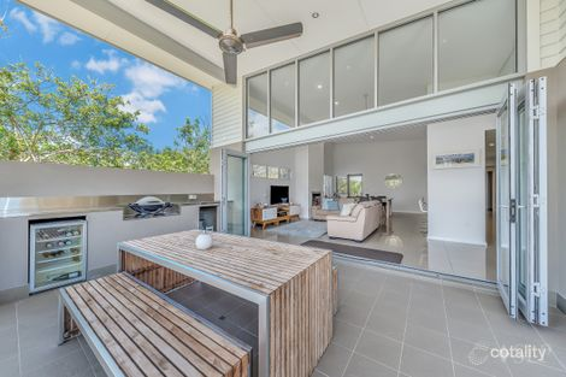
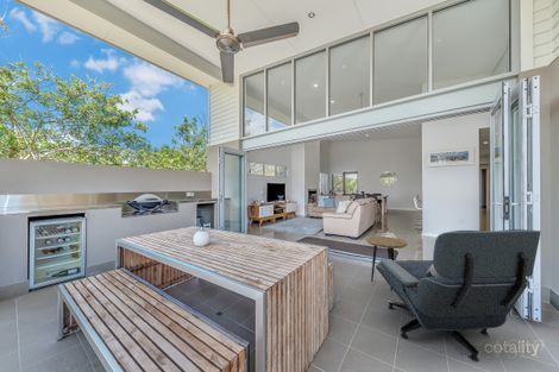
+ side table (388, 258)
+ lounge chair (441, 276)
